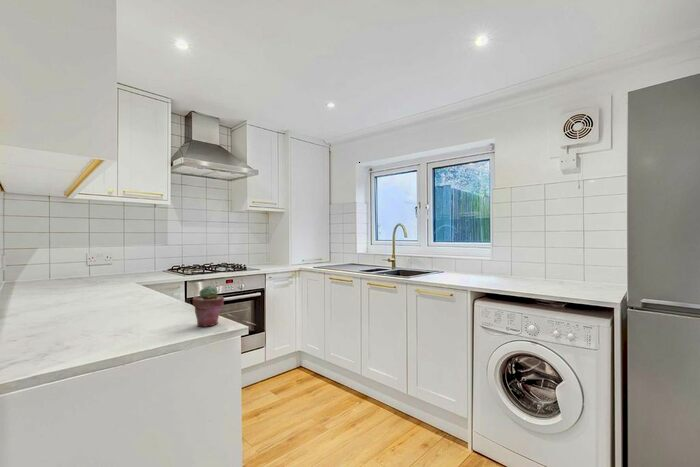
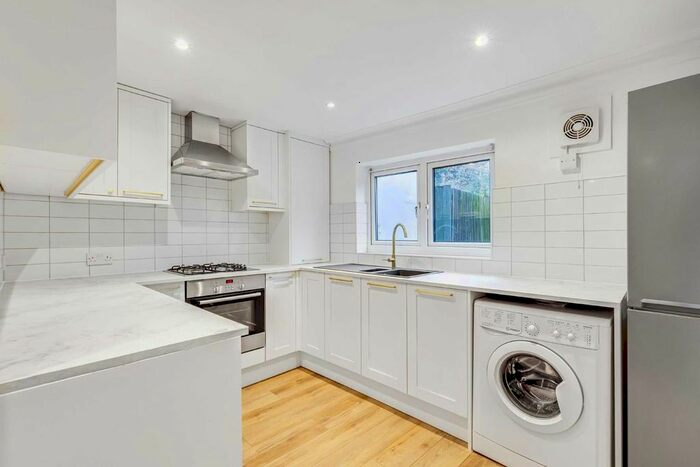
- potted succulent (208, 305)
